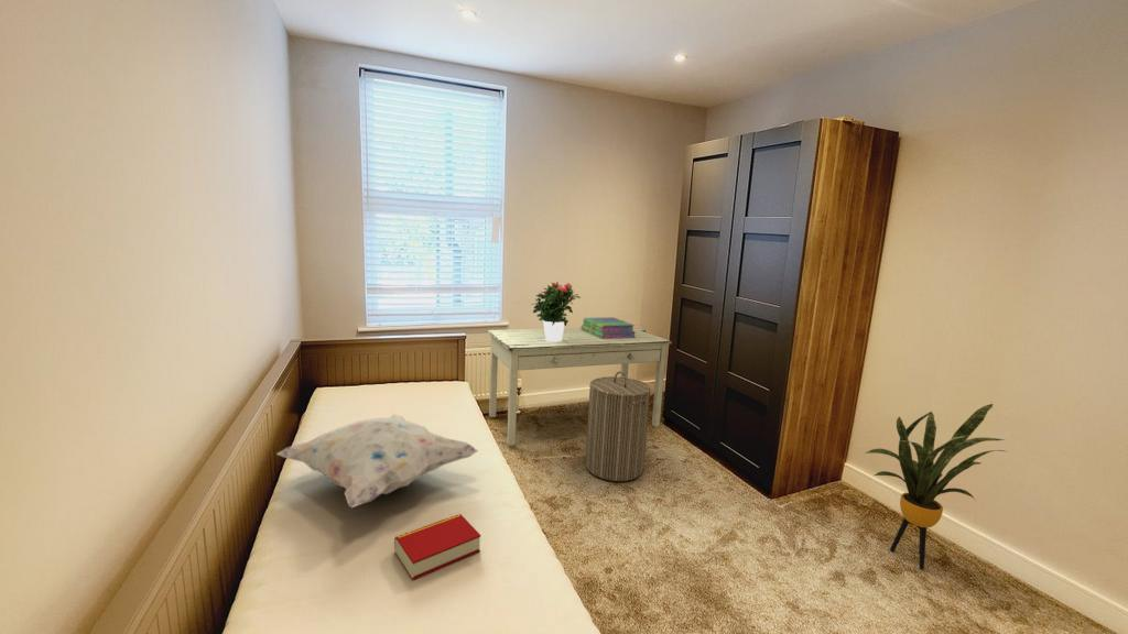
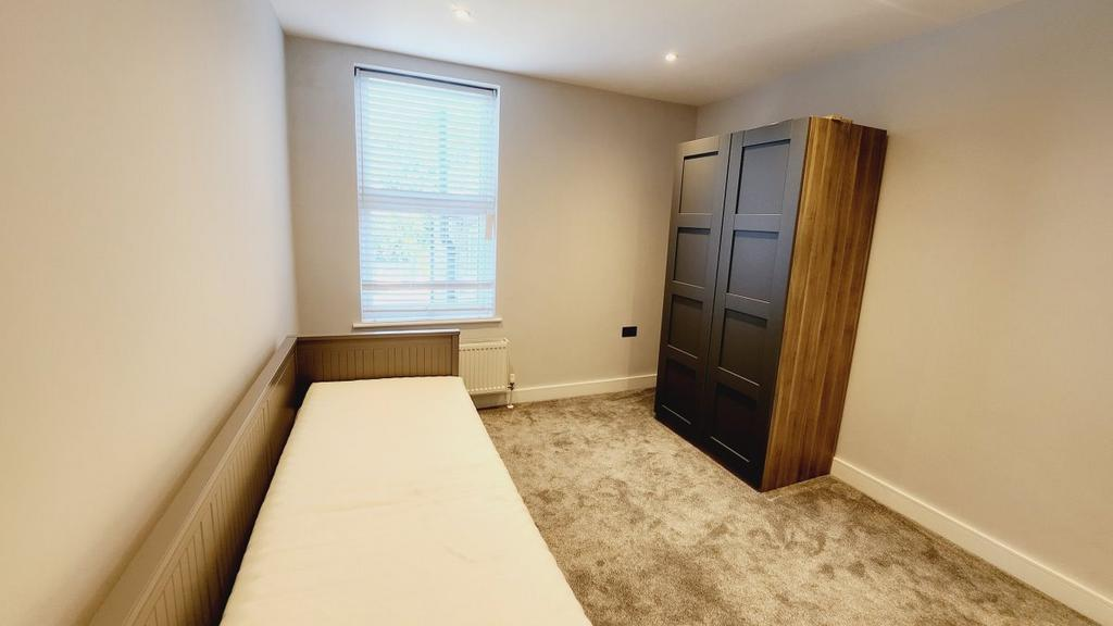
- potted flower (555, 310)
- desk (576, 365)
- decorative pillow (380, 451)
- book (437, 543)
- laundry hamper (617, 419)
- house plant (937, 487)
- stack of books (607, 327)
